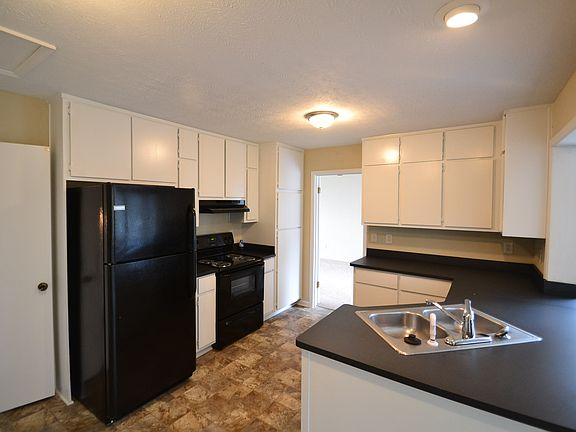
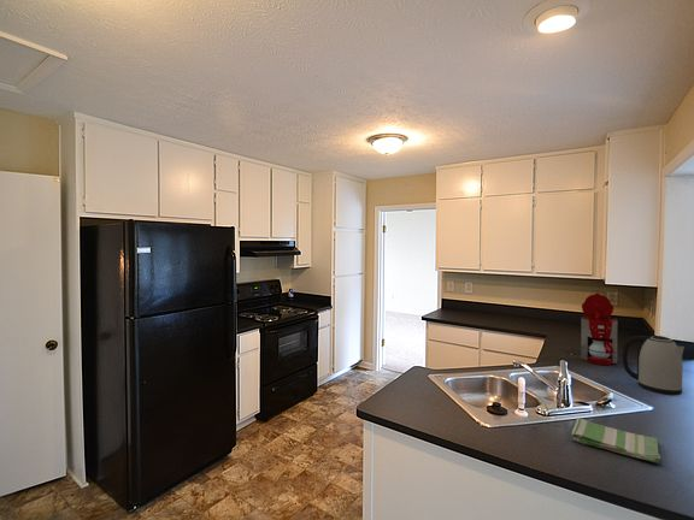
+ kettle (651, 360)
+ coffee maker (589, 324)
+ dish towel (613, 437)
